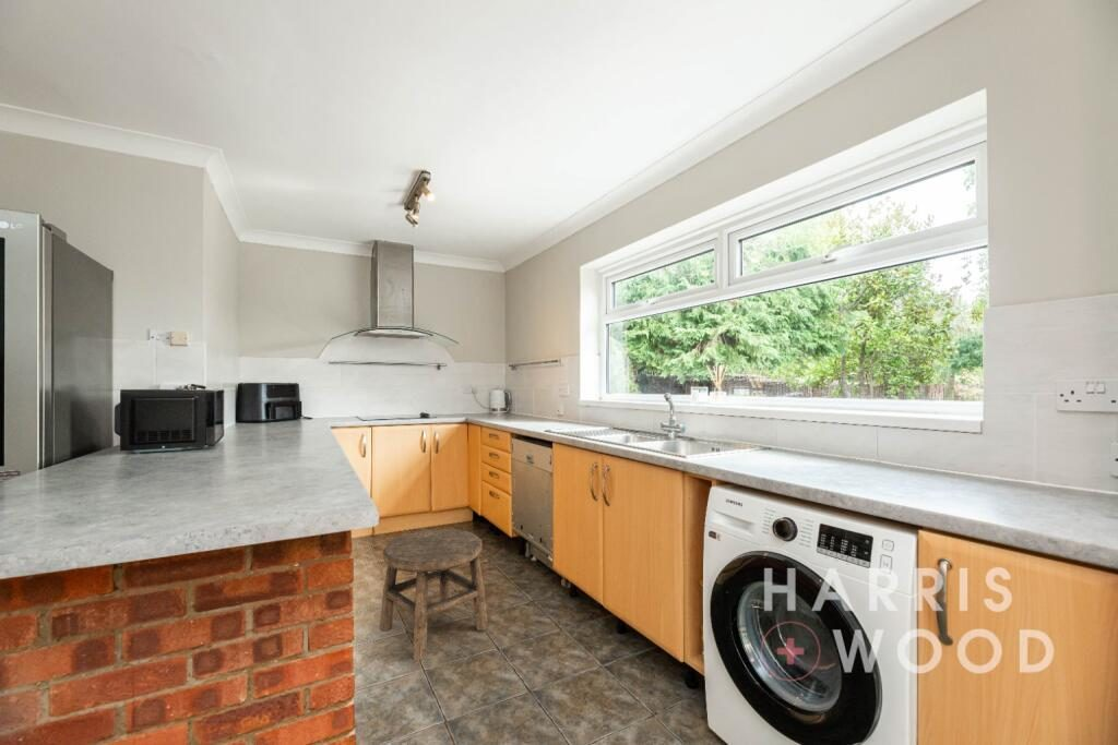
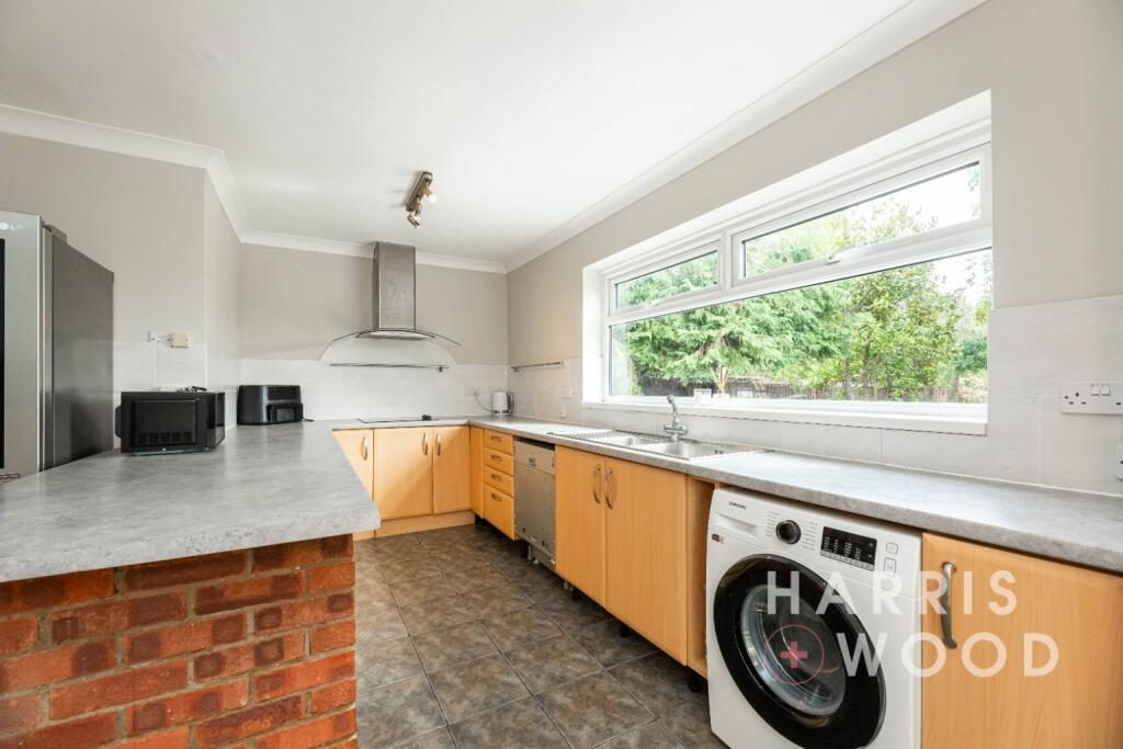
- stool (432, 580)
